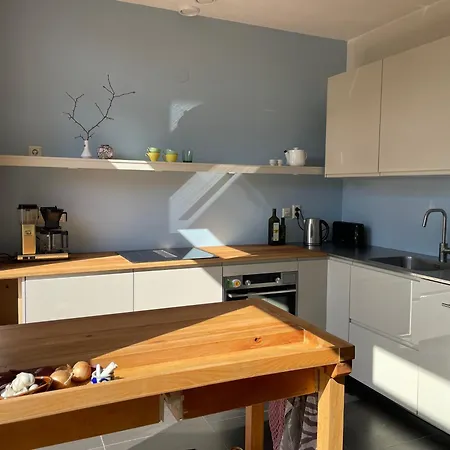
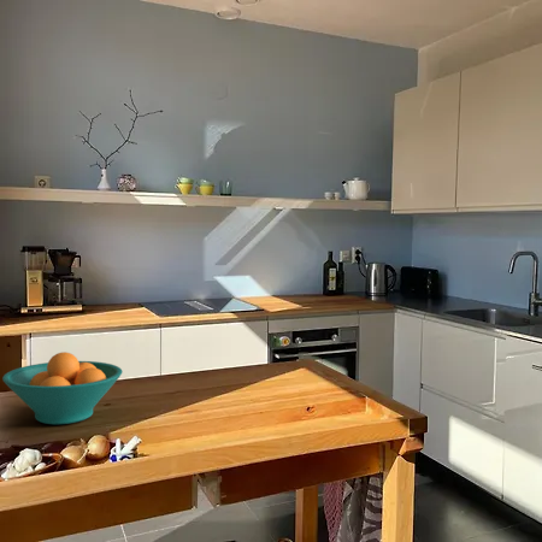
+ fruit bowl (64, 384)
